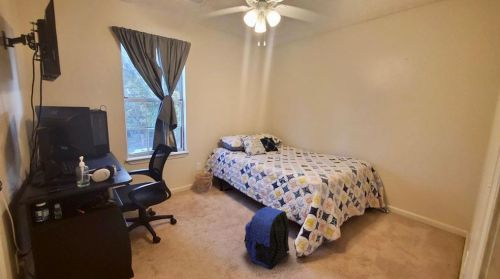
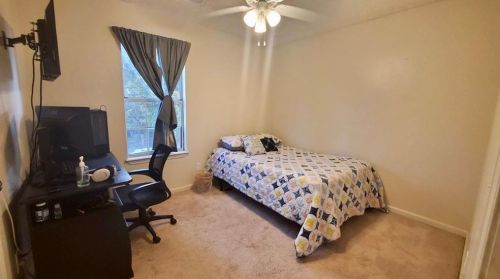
- backpack (265, 233)
